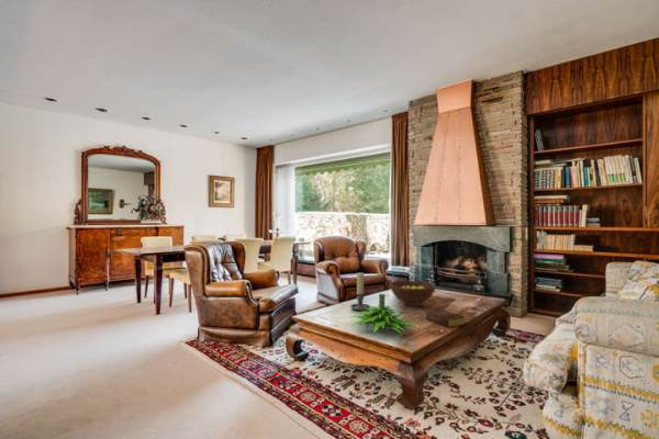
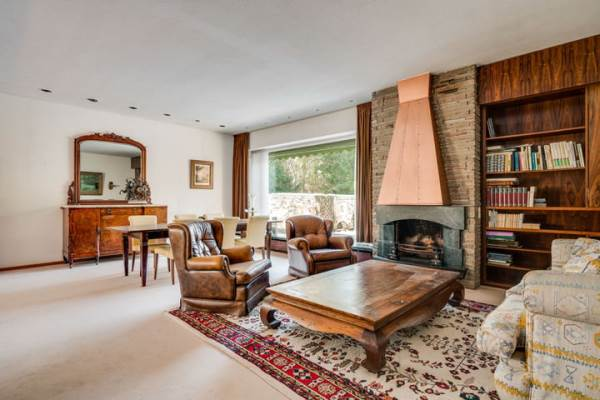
- bible (445, 317)
- fruit bowl (412, 294)
- plant (381, 311)
- candle holder (361, 291)
